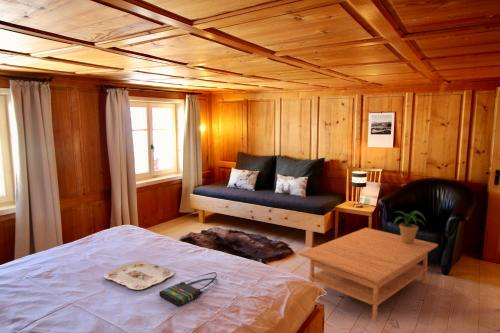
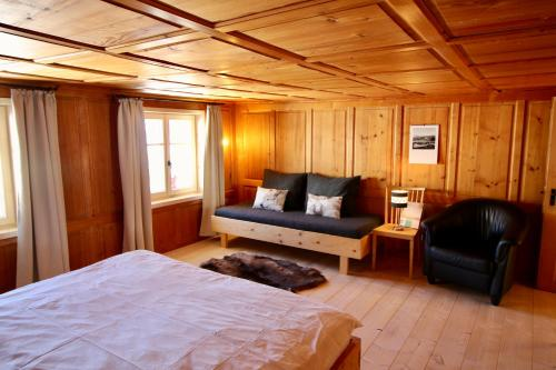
- coffee table (370, 268)
- potted plant (408, 226)
- serving tray (139, 274)
- tote bag (193, 287)
